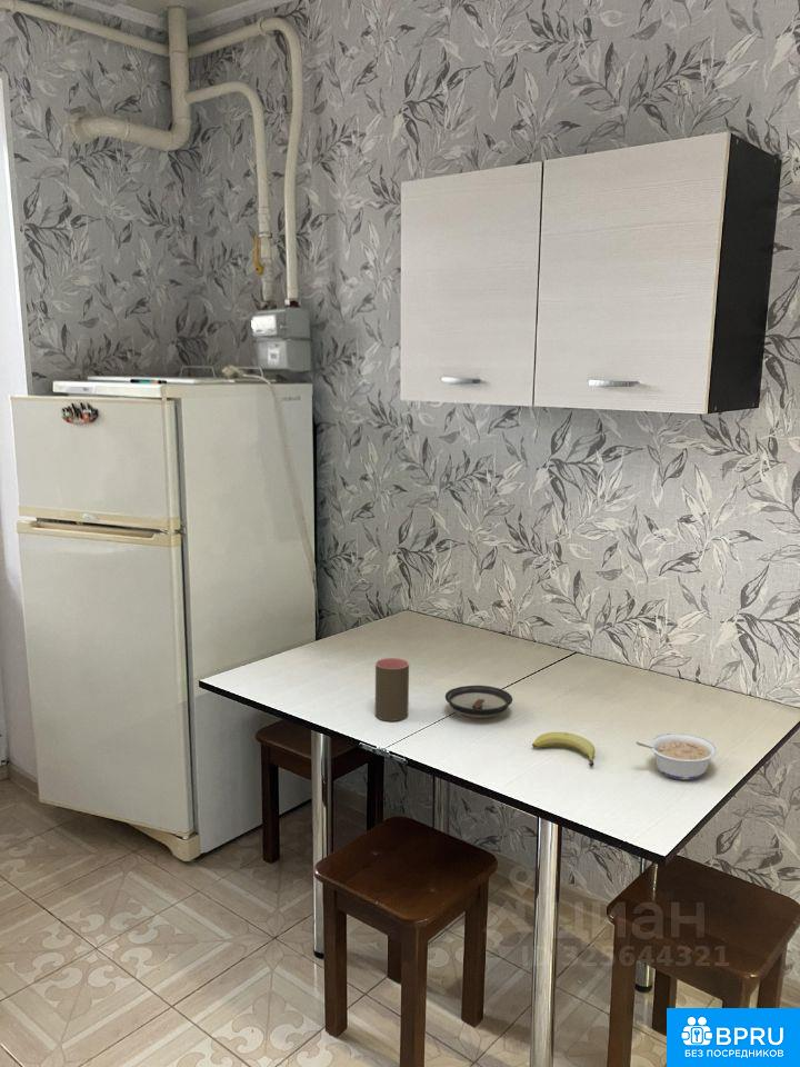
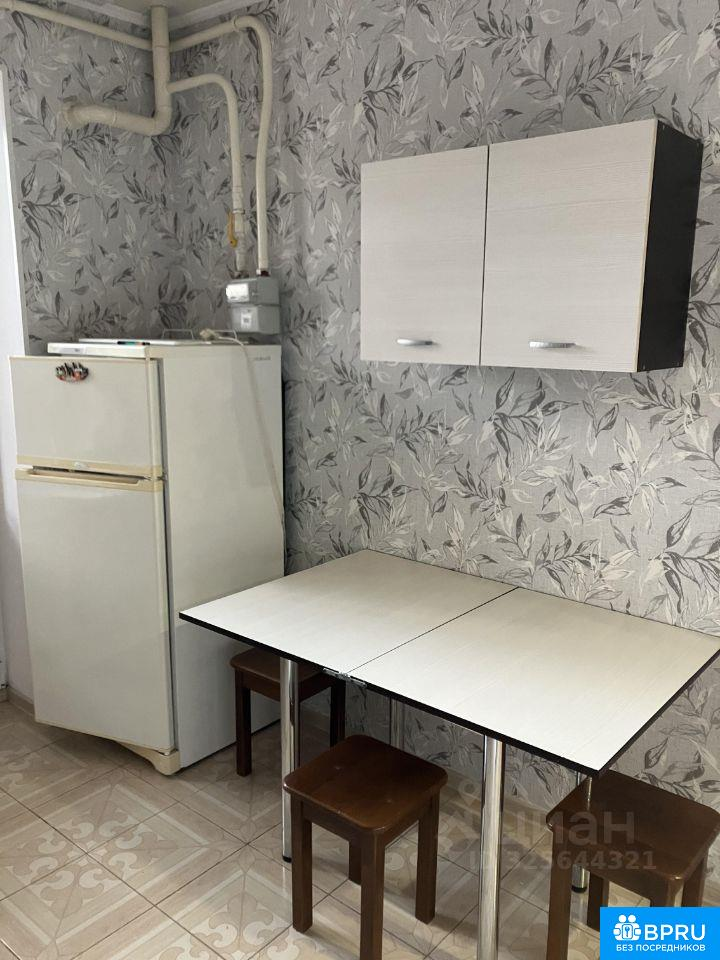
- fruit (568, 745)
- legume (680, 756)
- cup (391, 689)
- saucer (478, 704)
